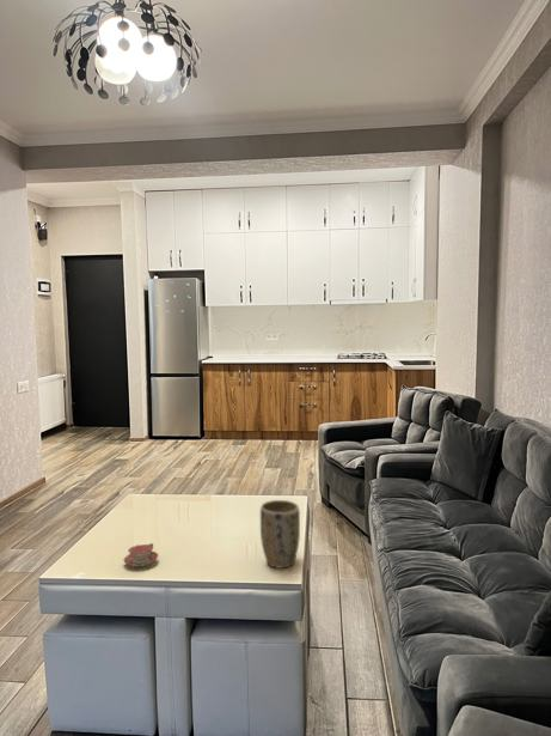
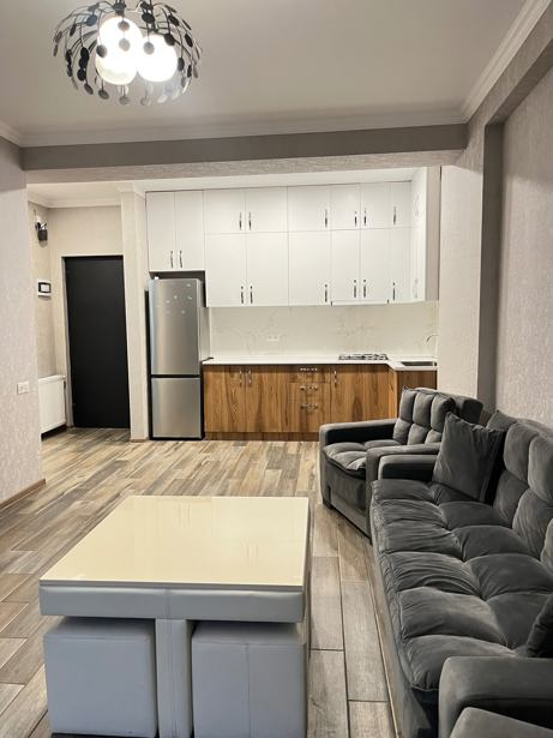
- teacup (141, 555)
- plant pot (280, 534)
